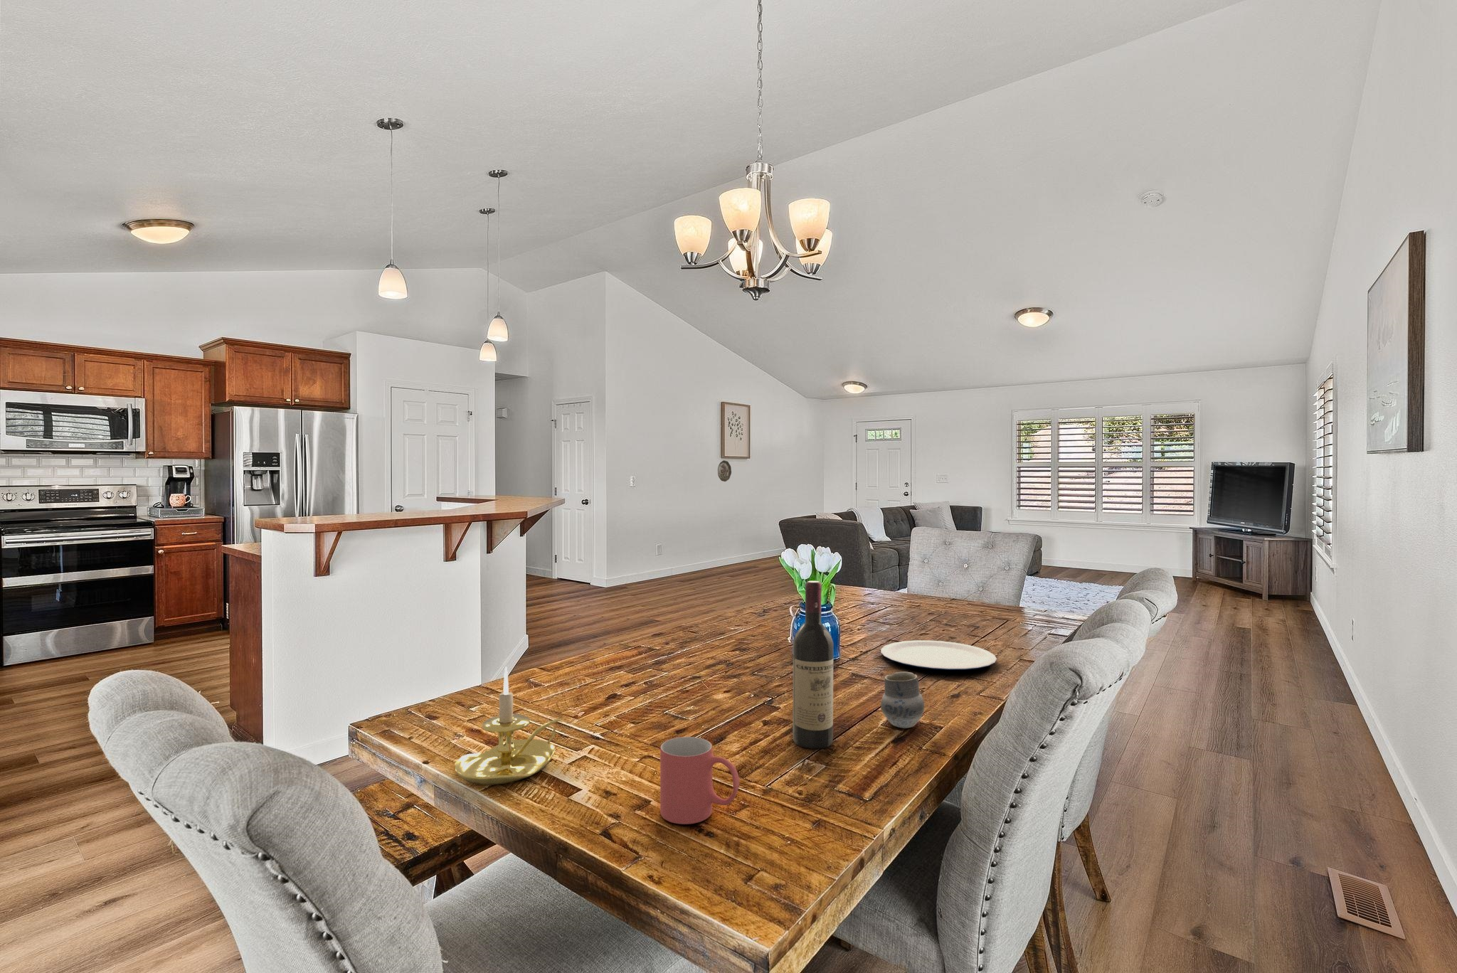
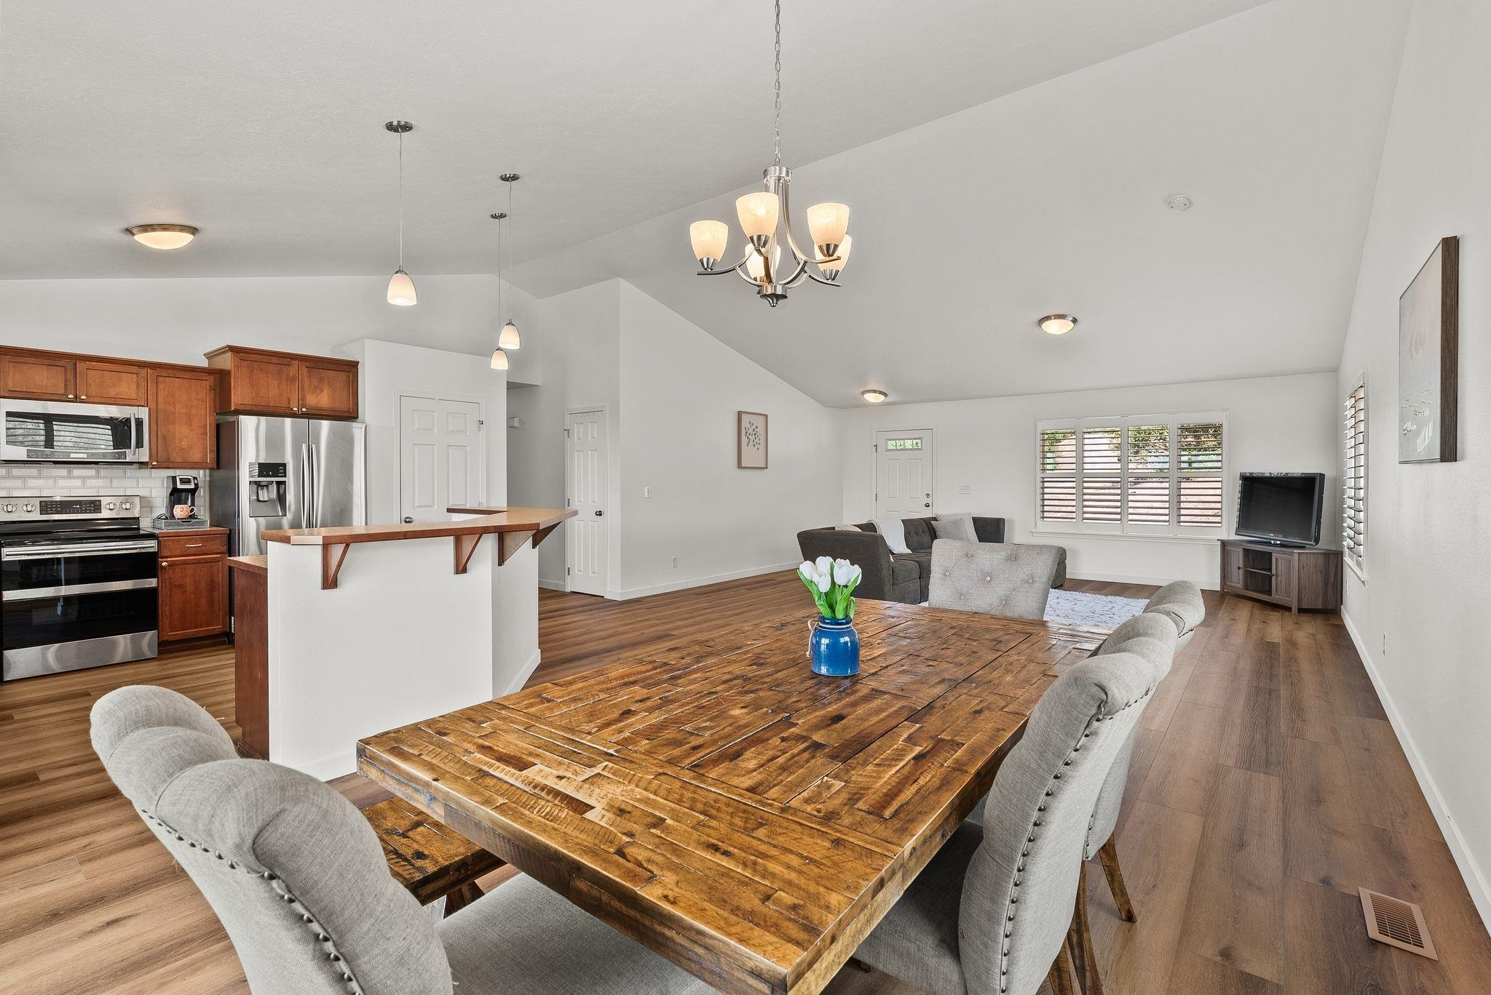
- candle holder (512, 716)
- mug (699, 781)
- cup (903, 698)
- wine bottle (812, 661)
- decorative plate (723, 471)
- plate (937, 656)
